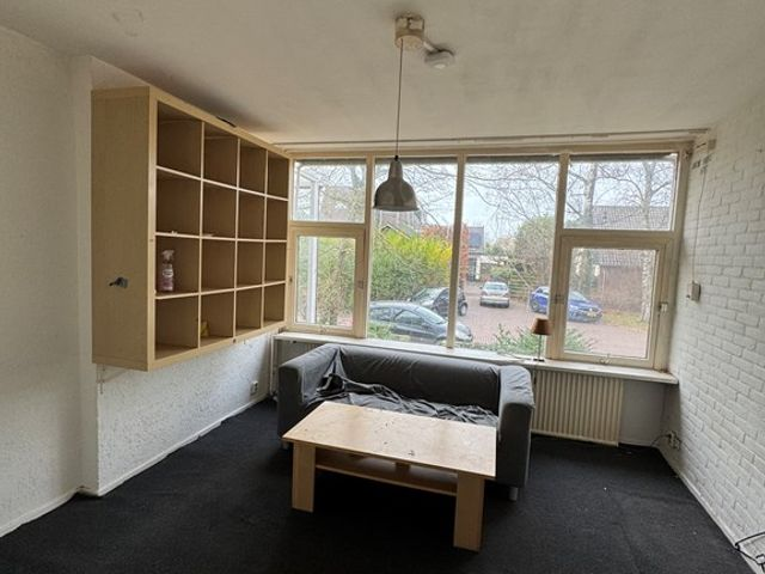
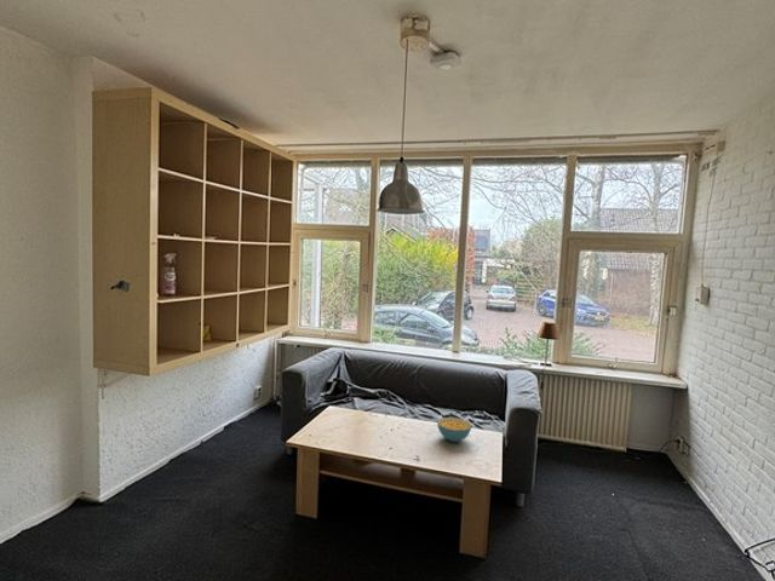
+ cereal bowl (453, 431)
